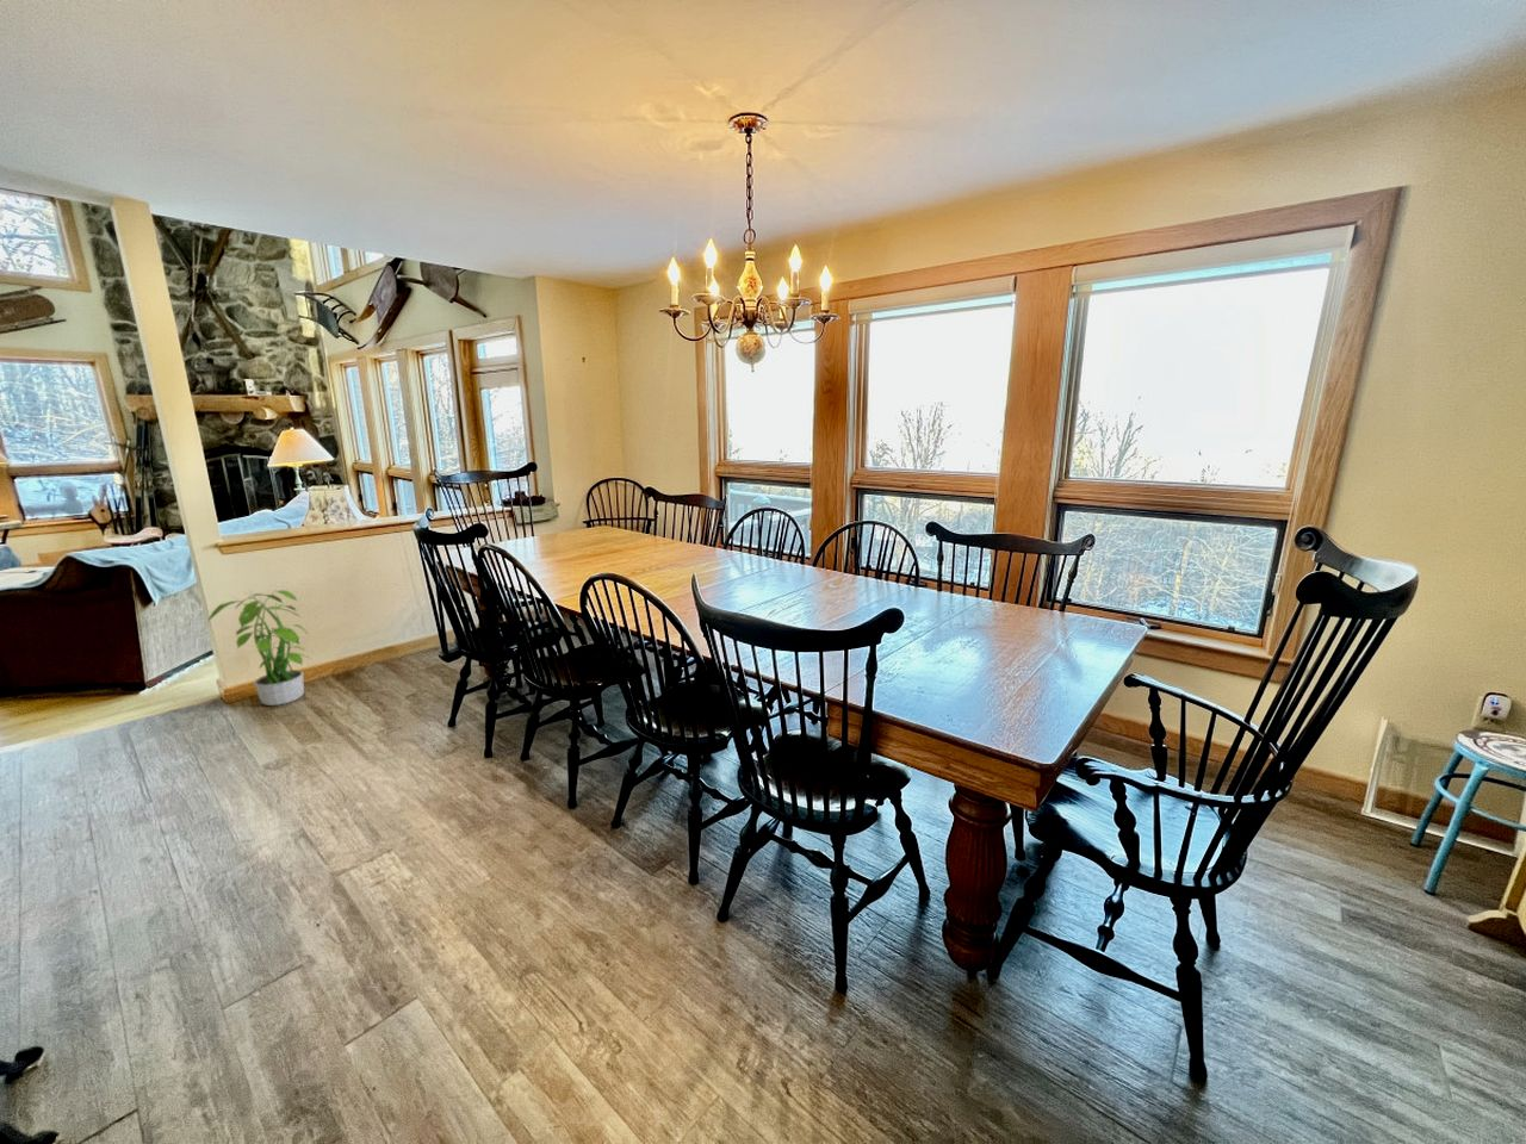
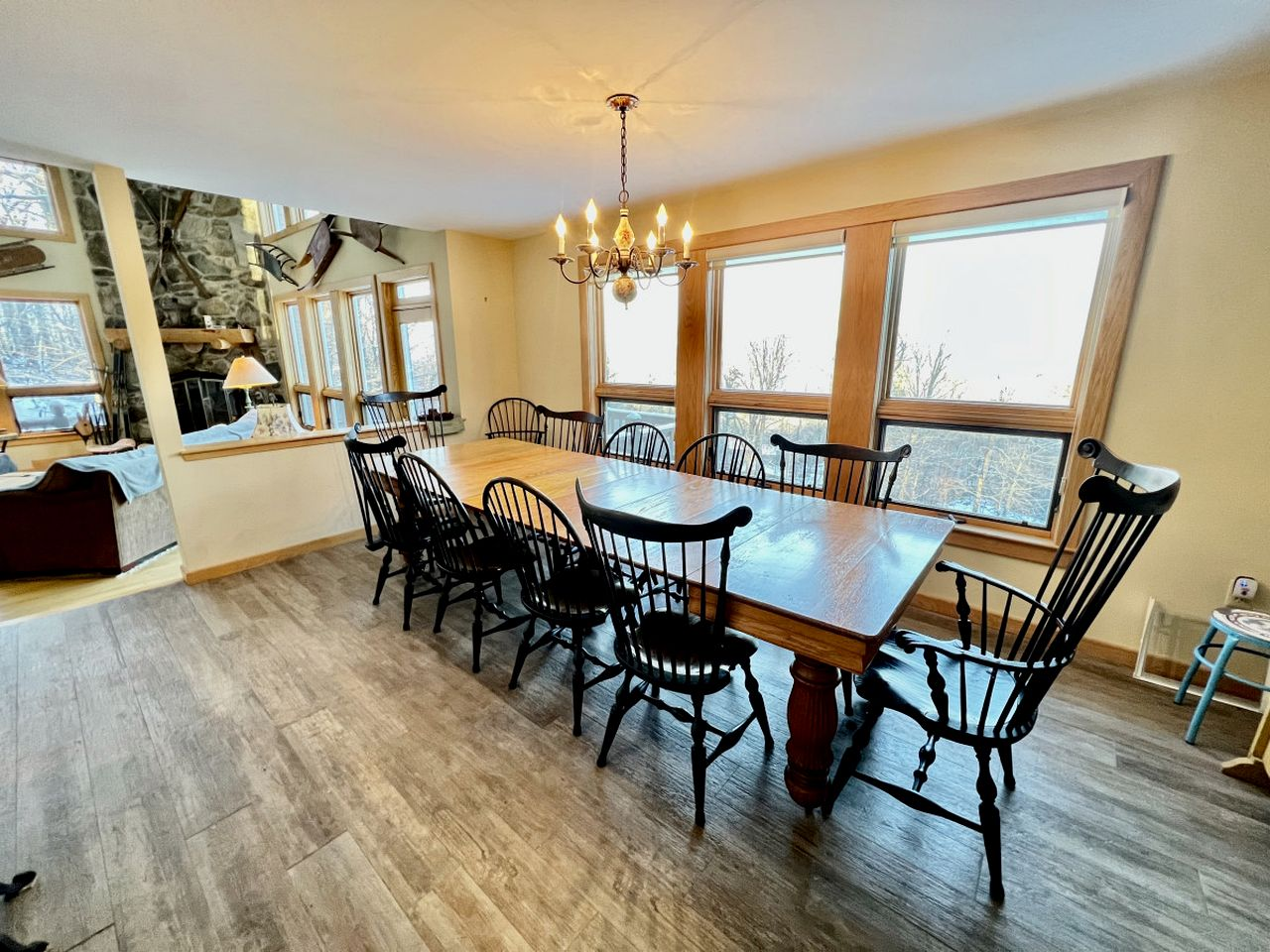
- potted plant (263, 648)
